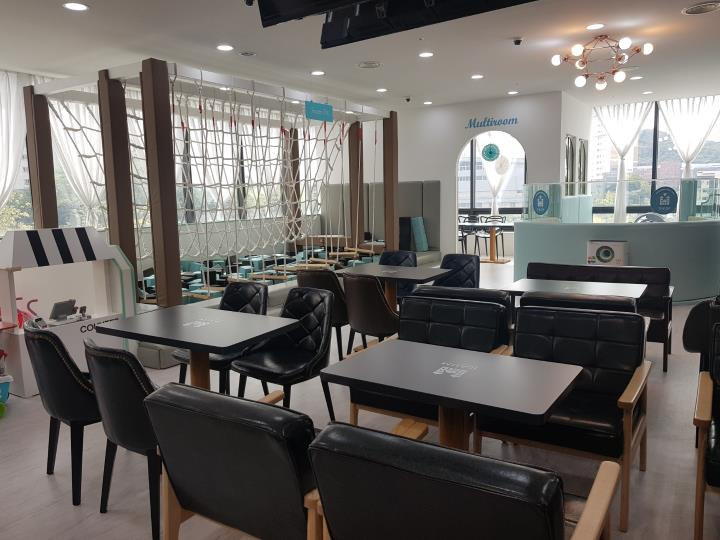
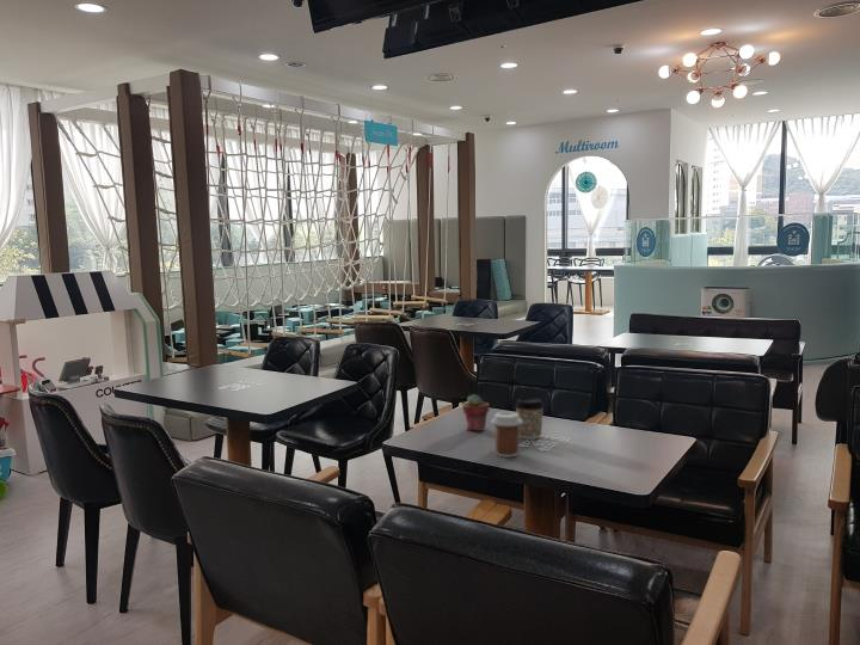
+ coffee cup (506, 434)
+ potted succulent (475, 411)
+ coffee cup (529, 418)
